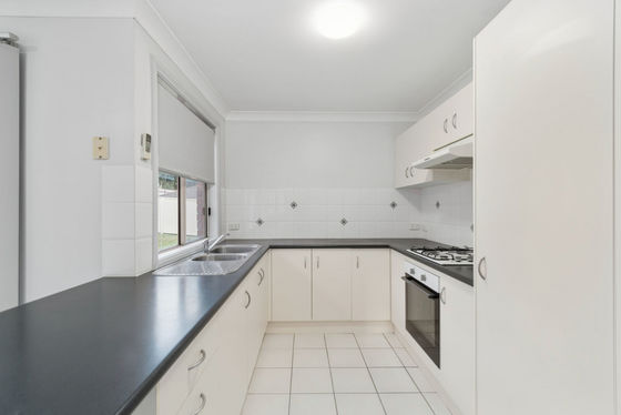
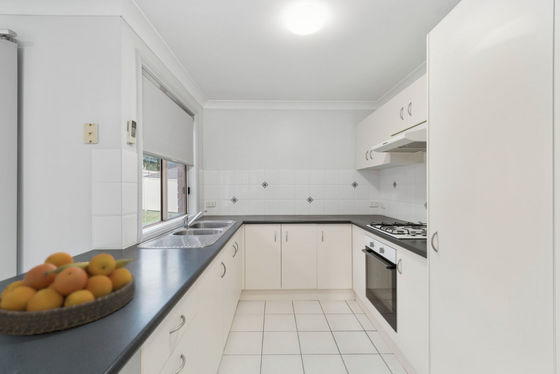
+ fruit bowl (72, 280)
